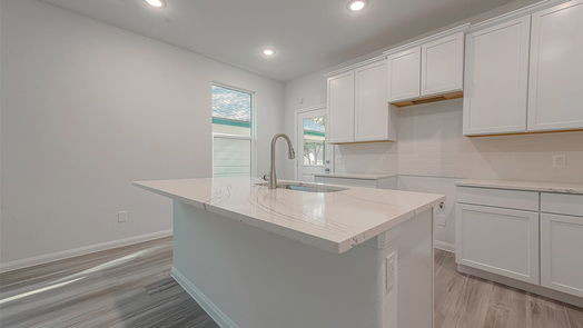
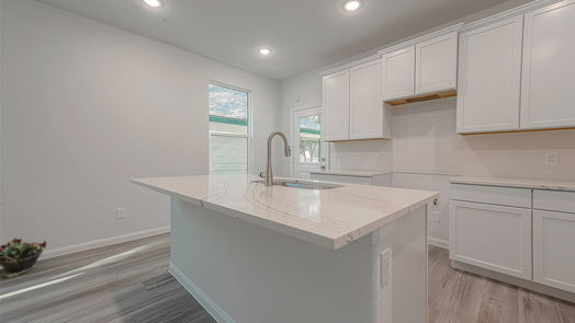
+ potted plant (22, 253)
